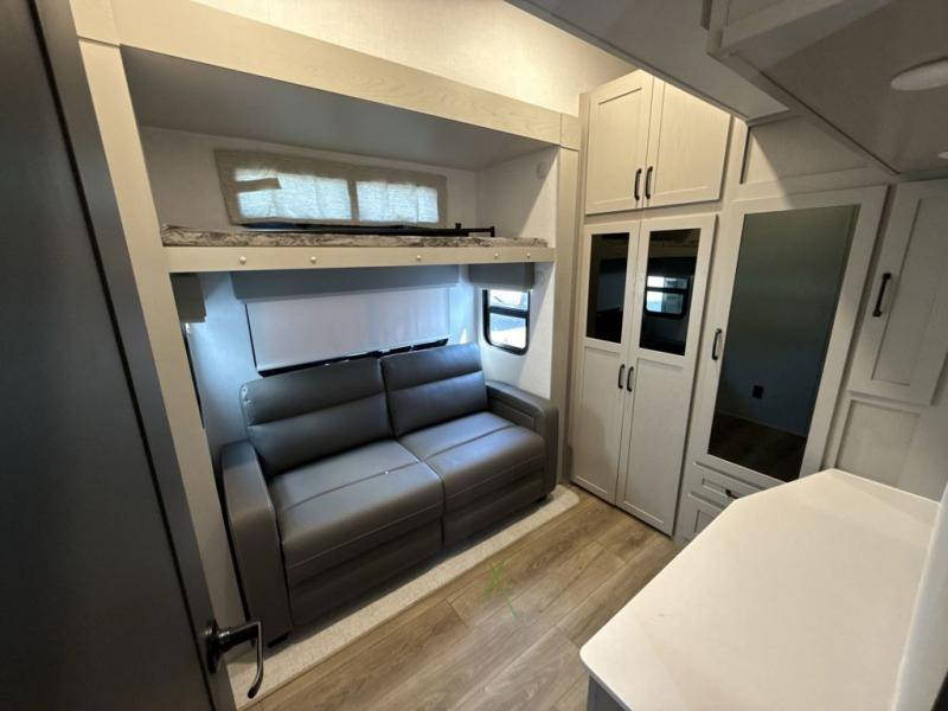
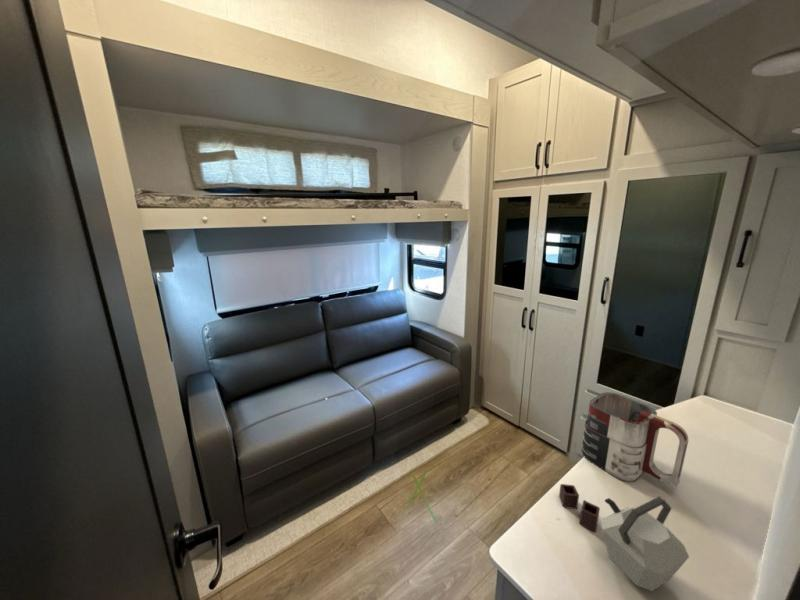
+ kettle (612, 509)
+ mug (632, 439)
